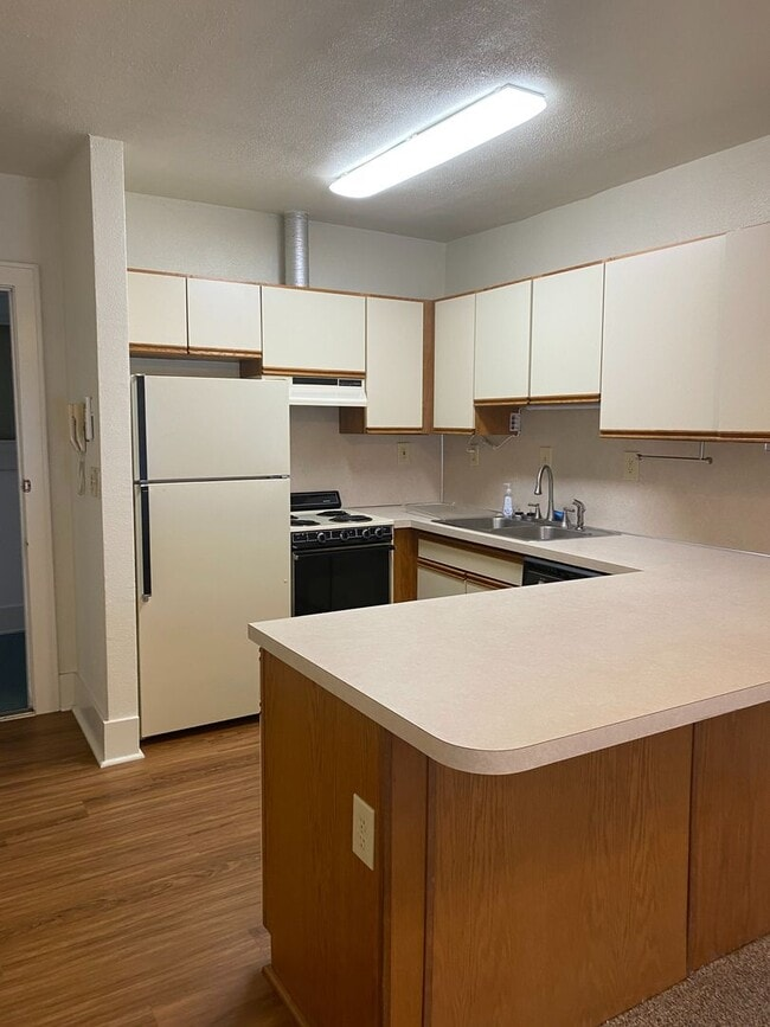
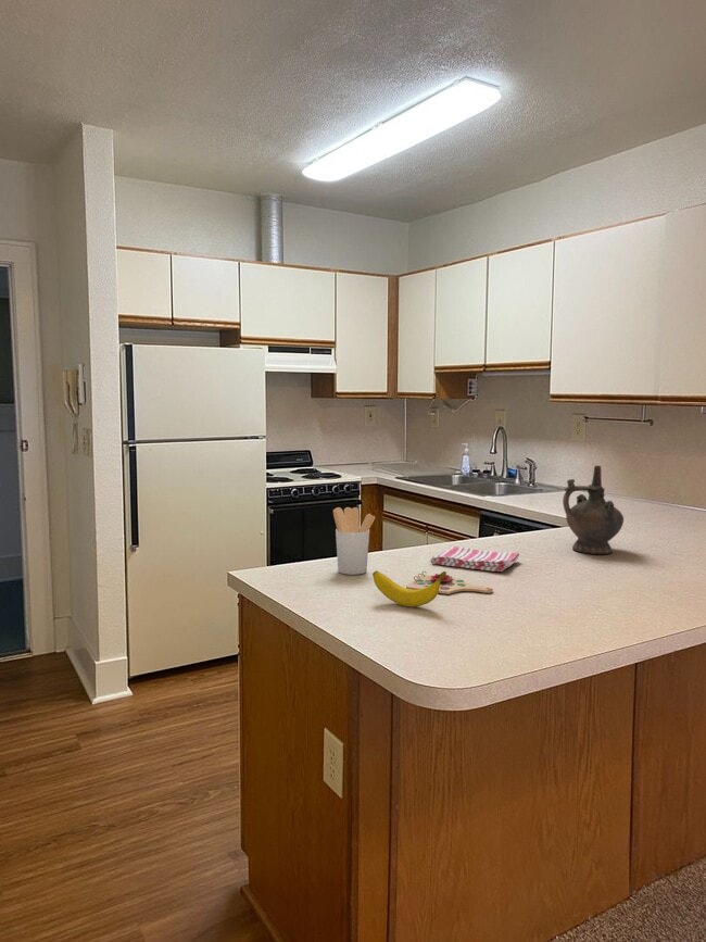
+ dish towel (475, 556)
+ cutting board (452, 582)
+ ceremonial vessel (592, 507)
+ utensil holder (350, 538)
+ banana (407, 589)
